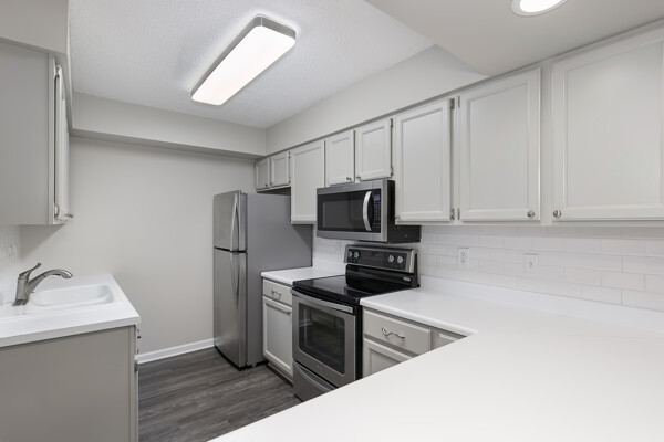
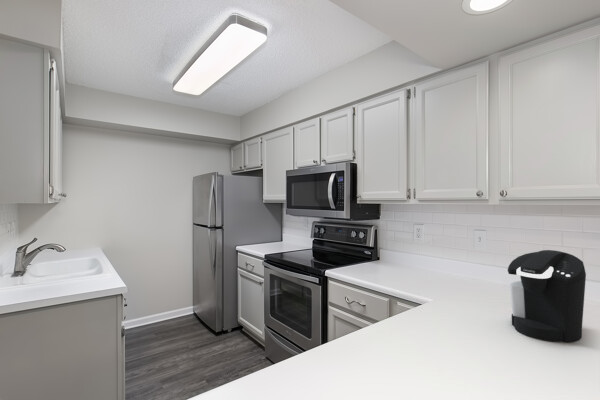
+ coffee maker (543, 291)
